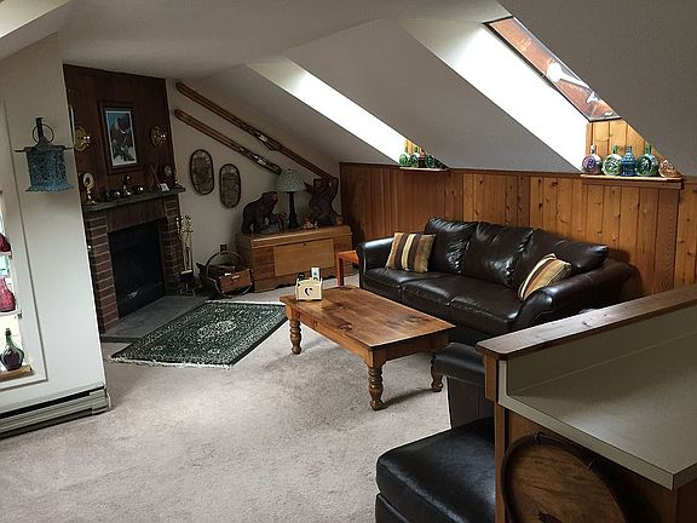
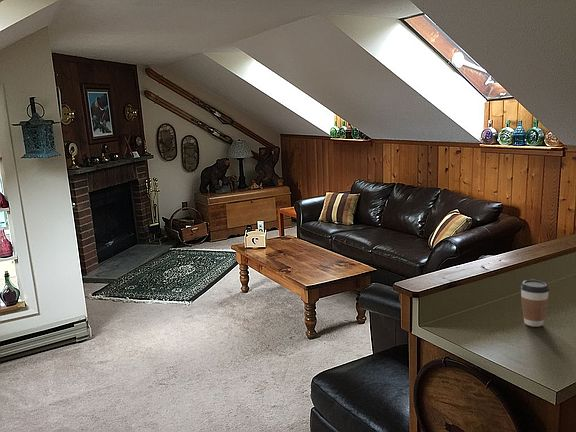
+ coffee cup (534, 303)
